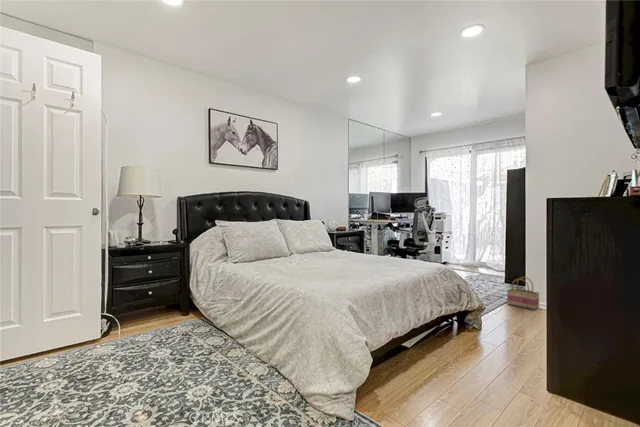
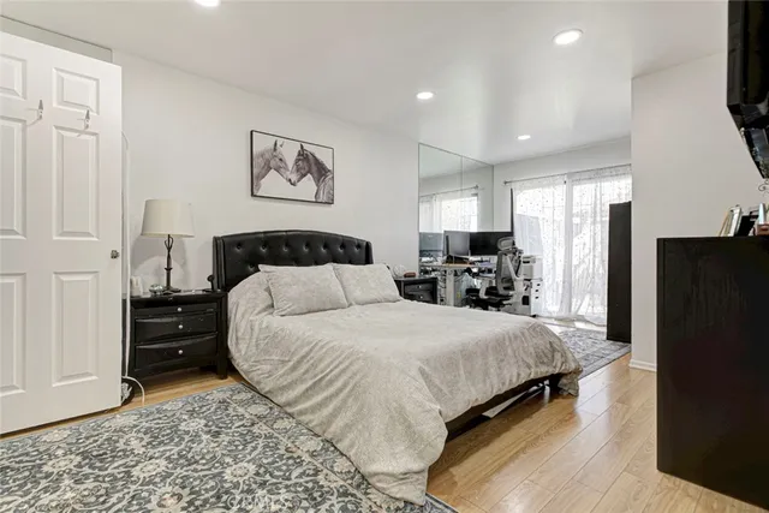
- basket (522, 291)
